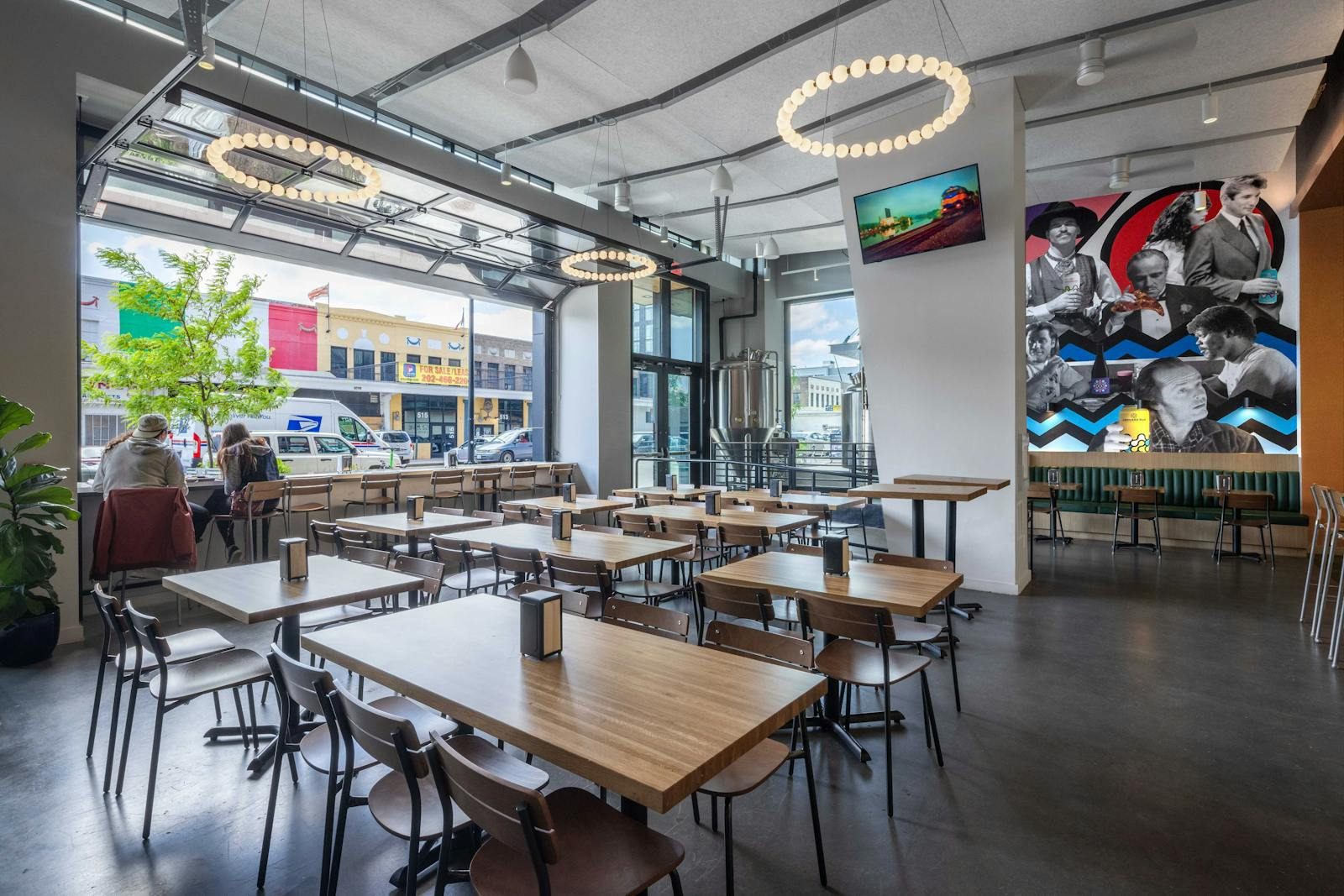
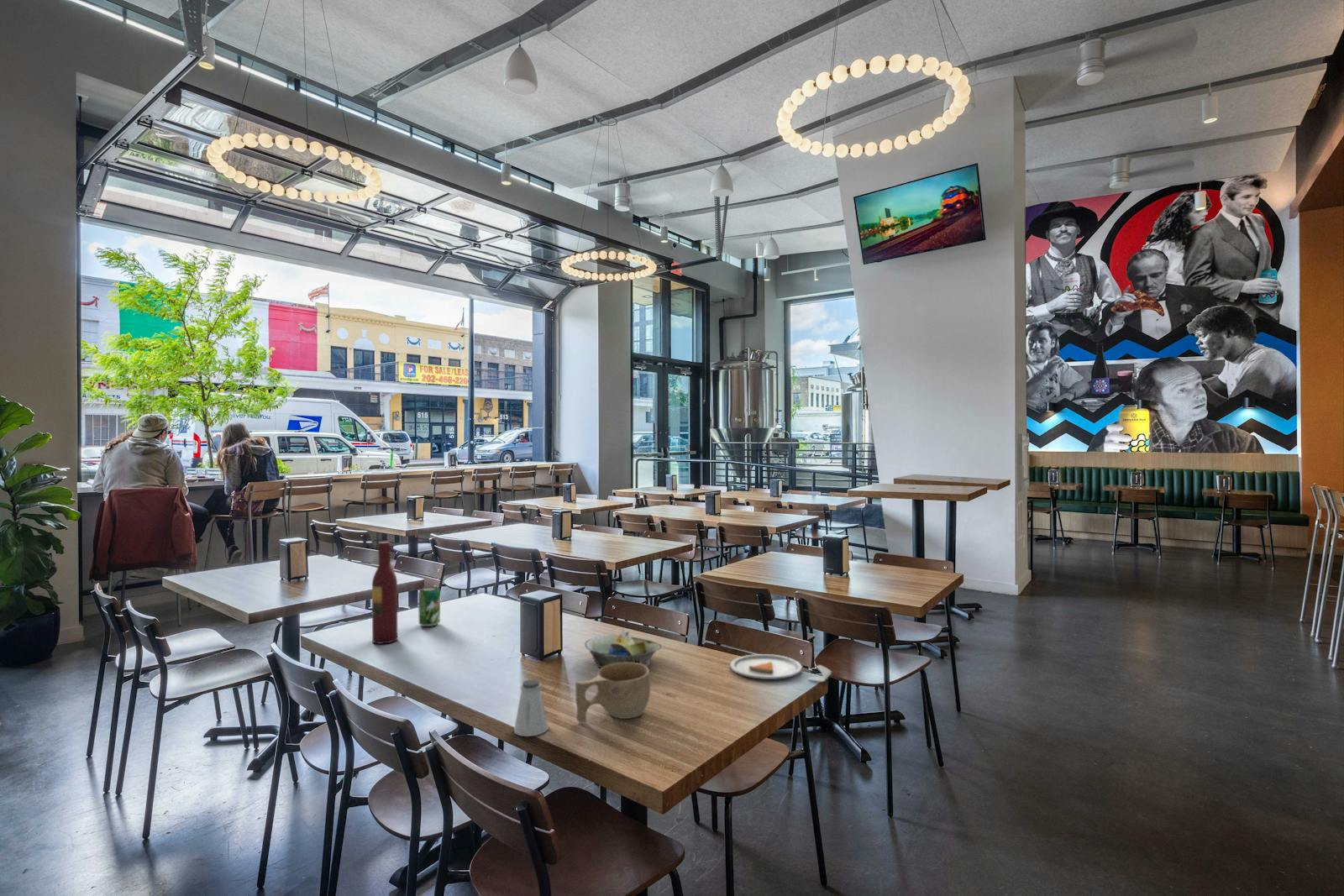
+ decorative bowl (629, 646)
+ cup (612, 693)
+ dinner plate (779, 668)
+ wine bottle (385, 591)
+ beverage can (429, 606)
+ saltshaker (531, 705)
